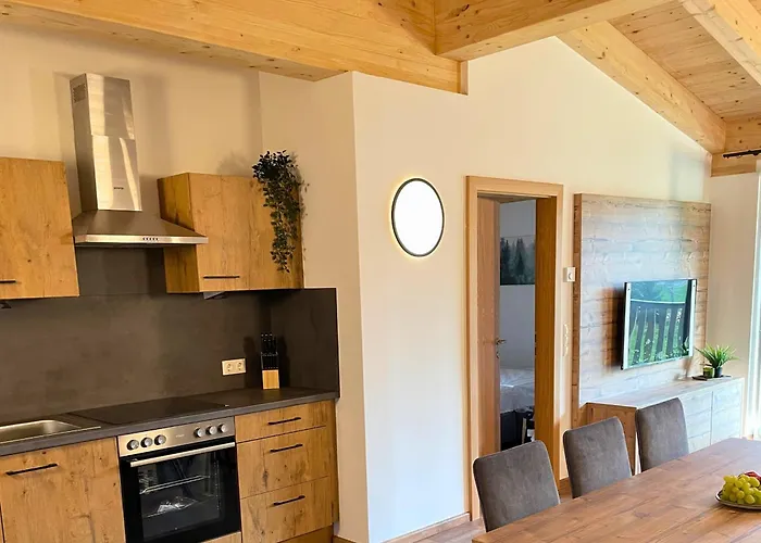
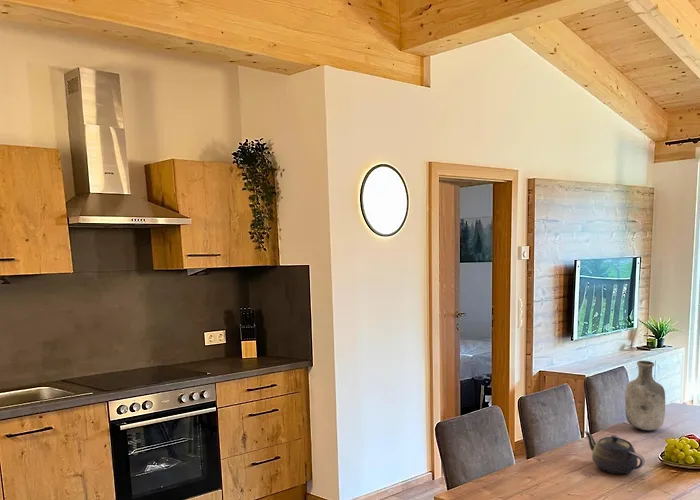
+ vase (644, 395)
+ teapot (612, 451)
